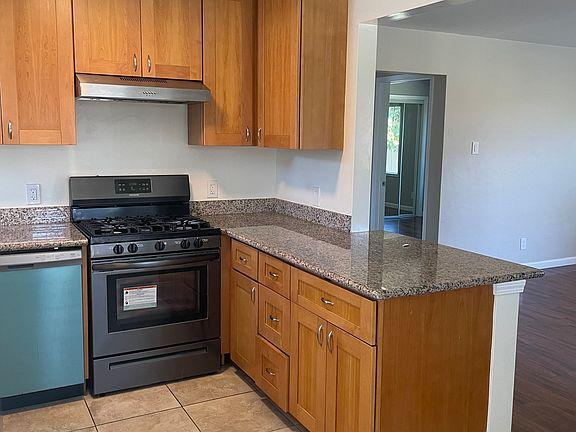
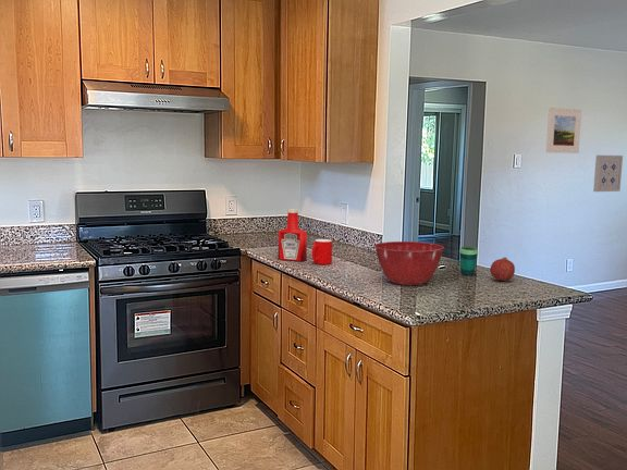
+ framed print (564, 131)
+ wall art (607, 173)
+ cup (320, 251)
+ fruit (503, 269)
+ mixing bowl (408, 263)
+ cup (468, 260)
+ soap bottle (292, 234)
